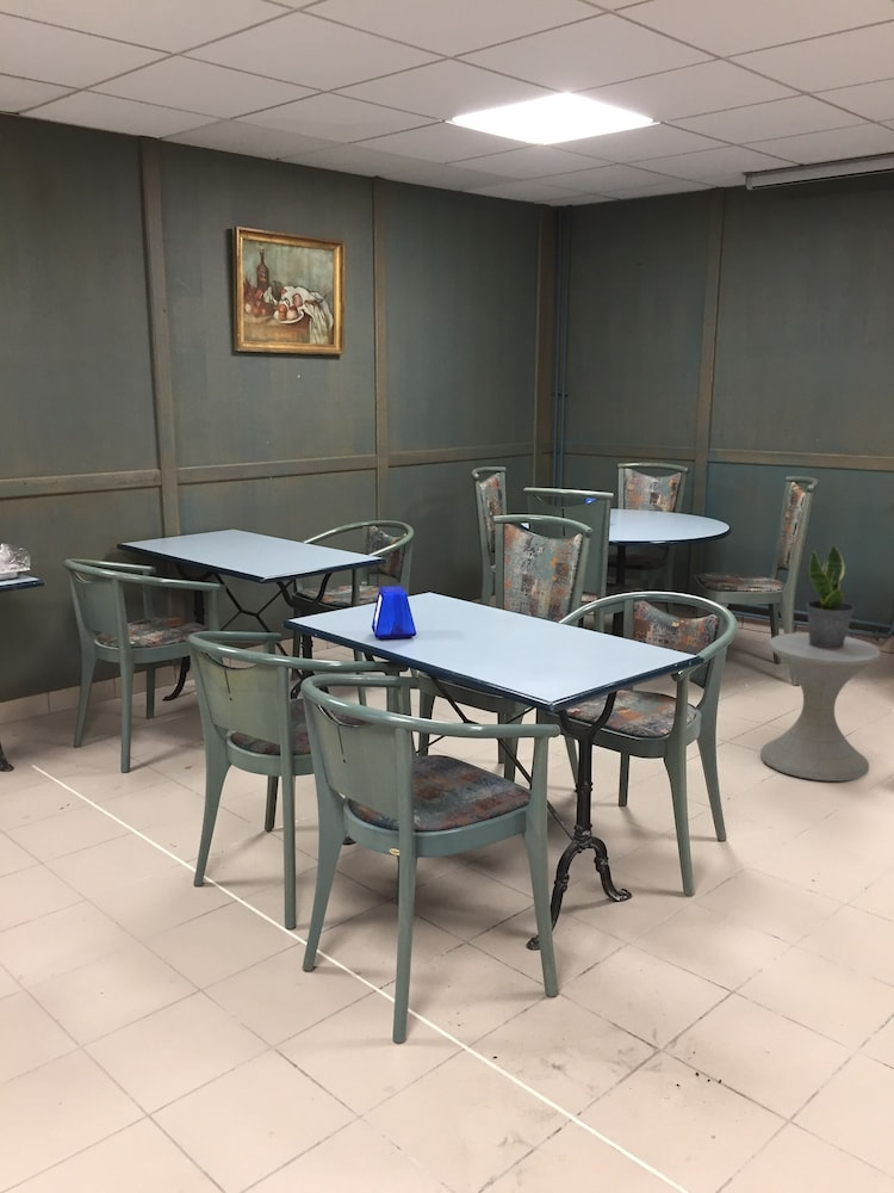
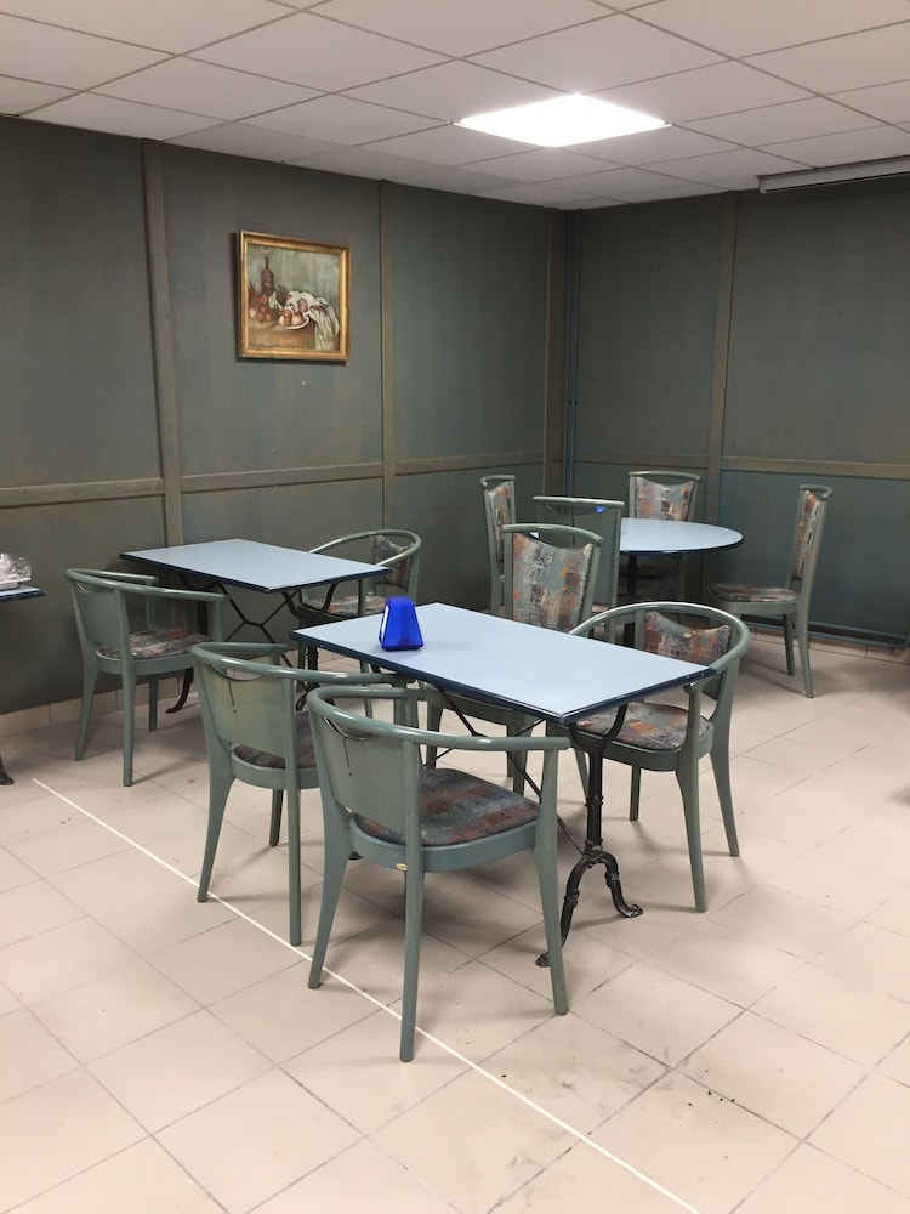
- potted plant (831, 595)
- side table (818, 704)
